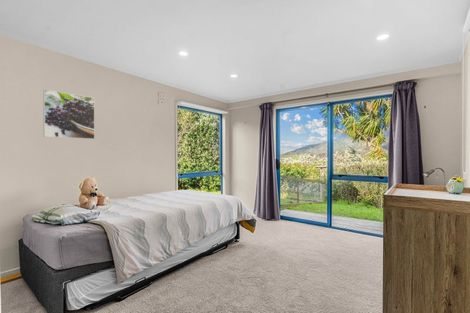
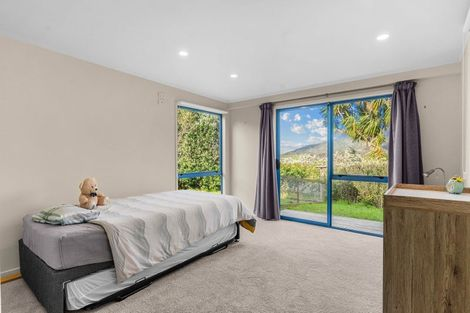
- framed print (70, 116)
